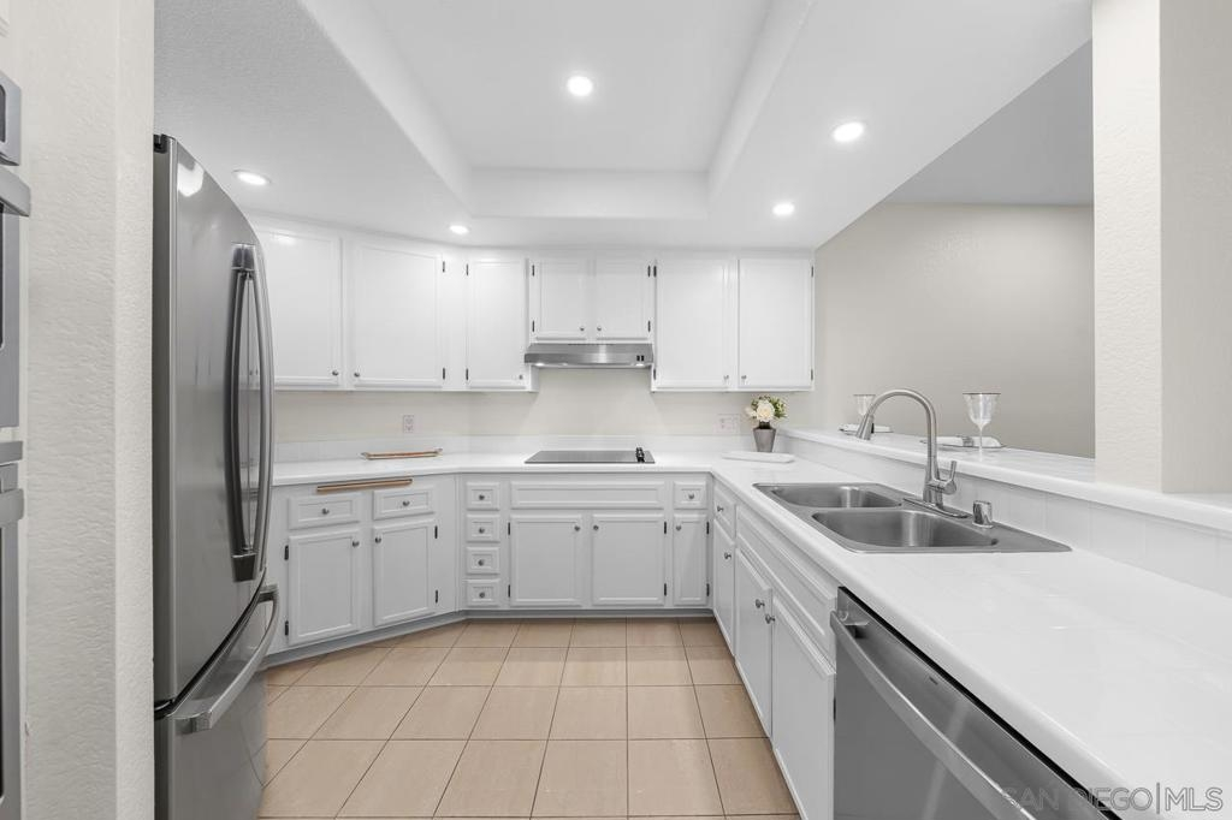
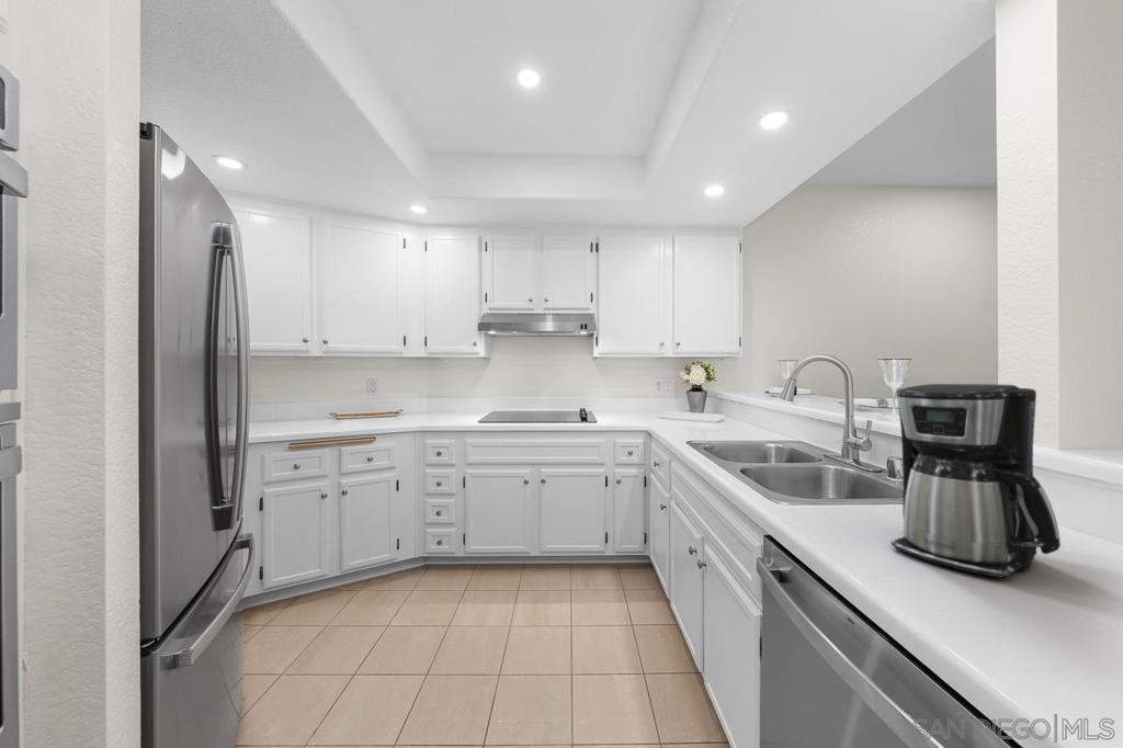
+ coffee maker (983, 468)
